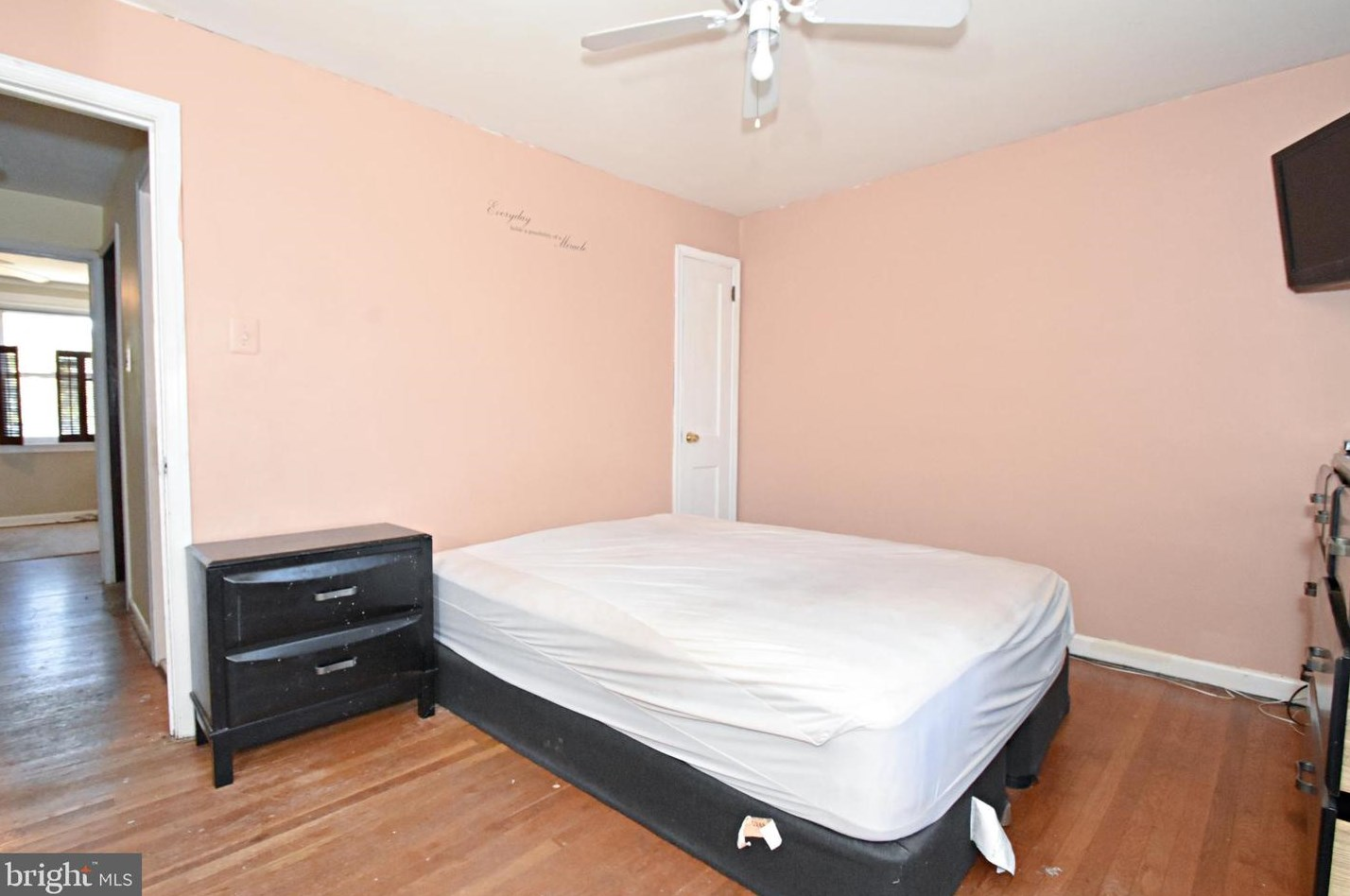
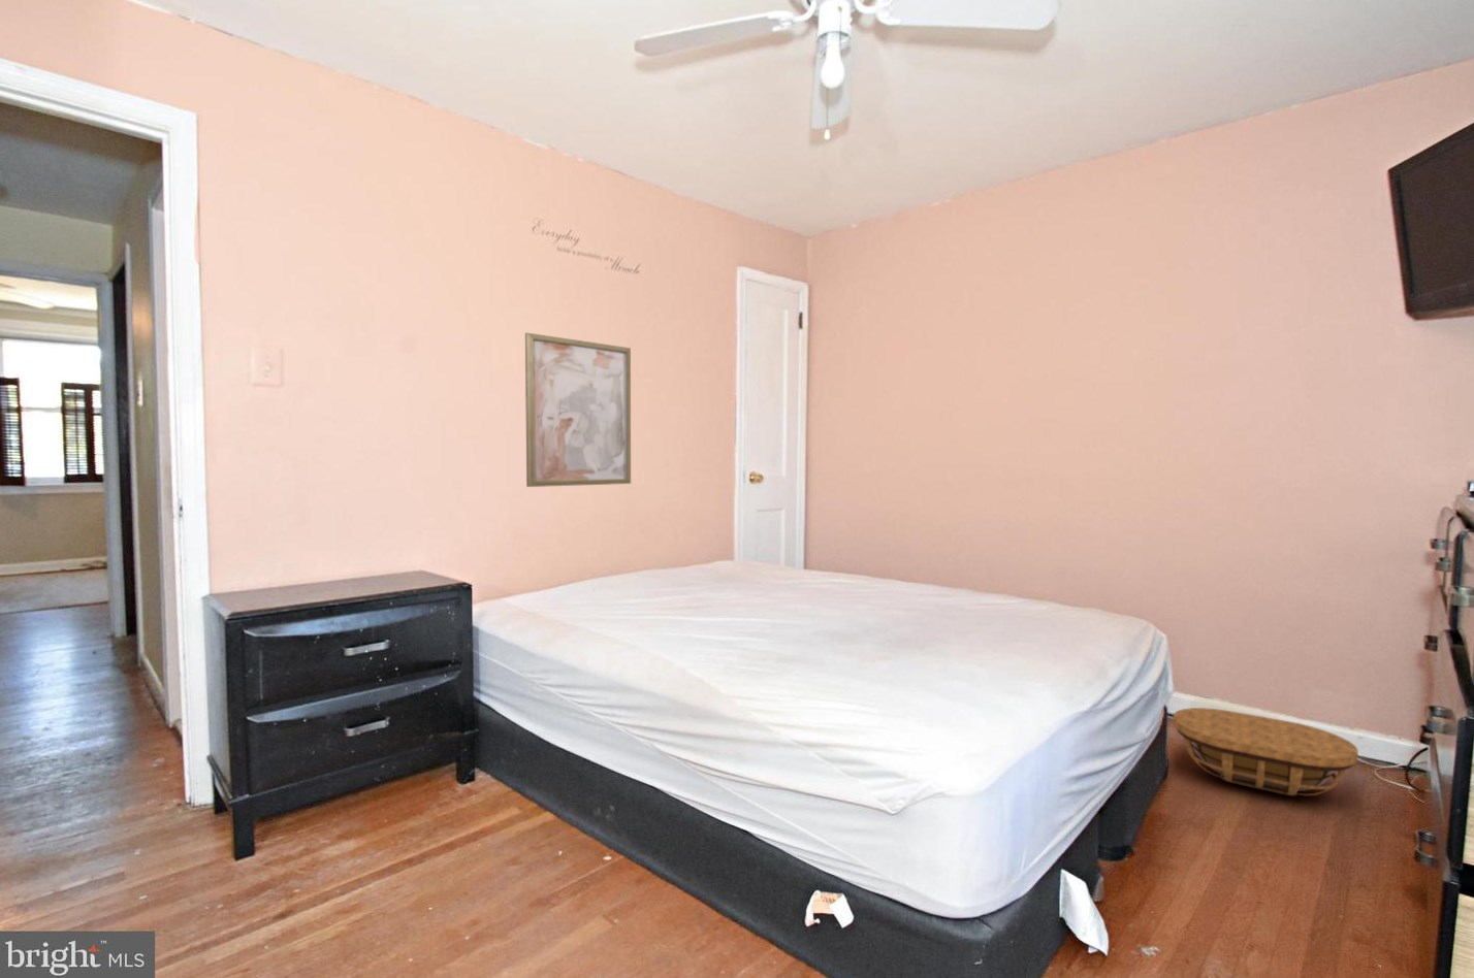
+ basket (1258, 758)
+ wall art (581, 413)
